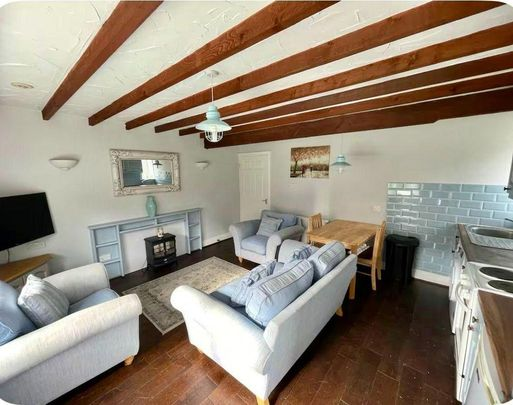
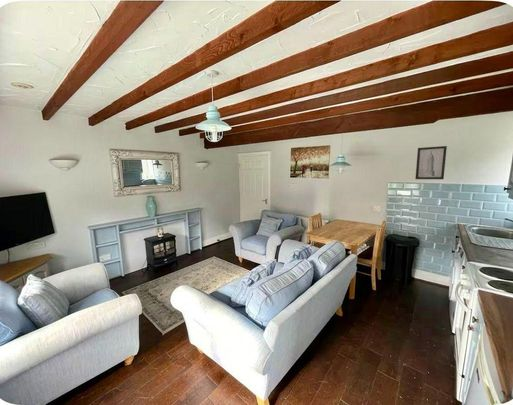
+ wall art (430, 163)
